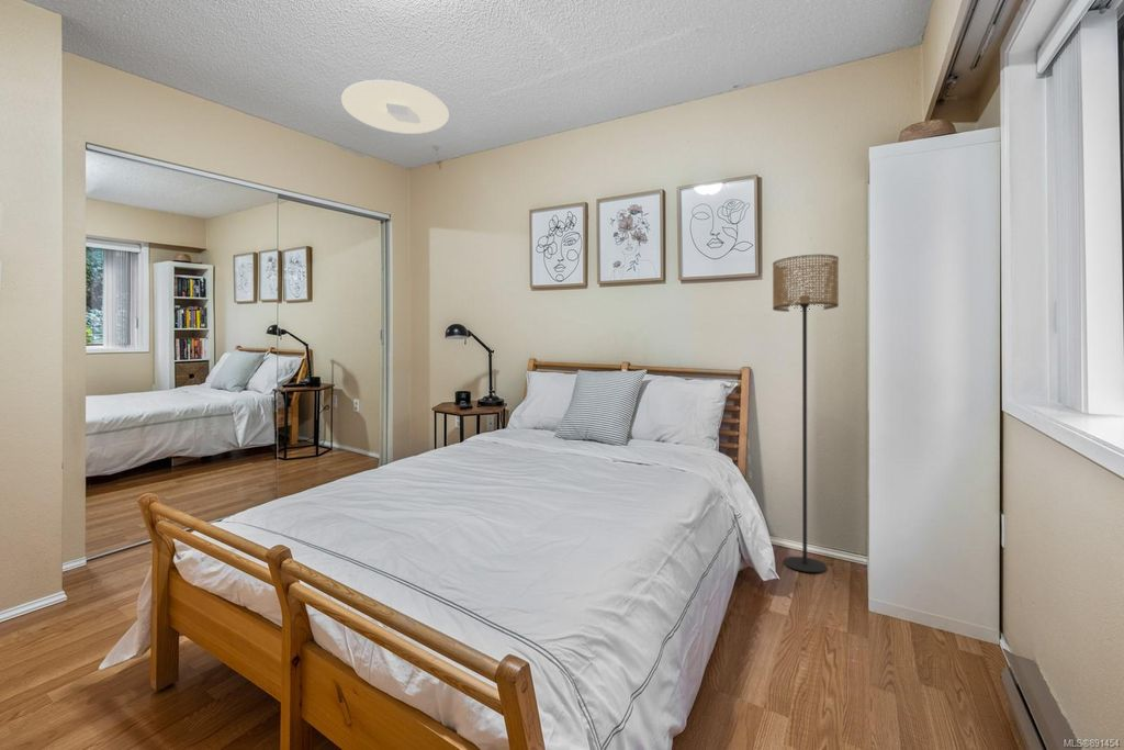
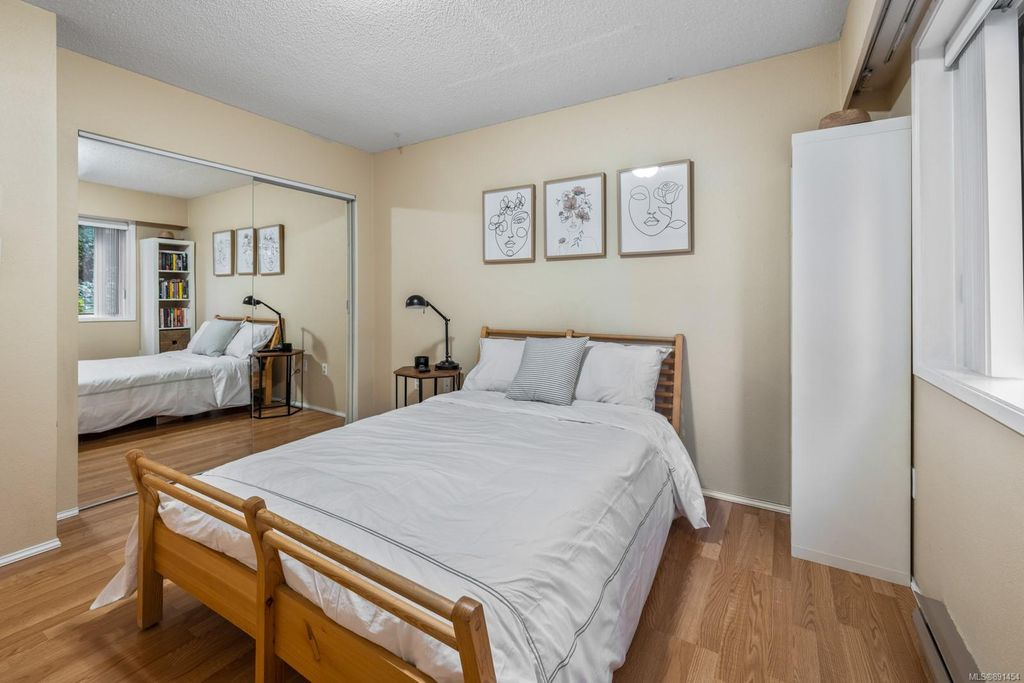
- floor lamp (805, 413)
- ceiling light (396, 104)
